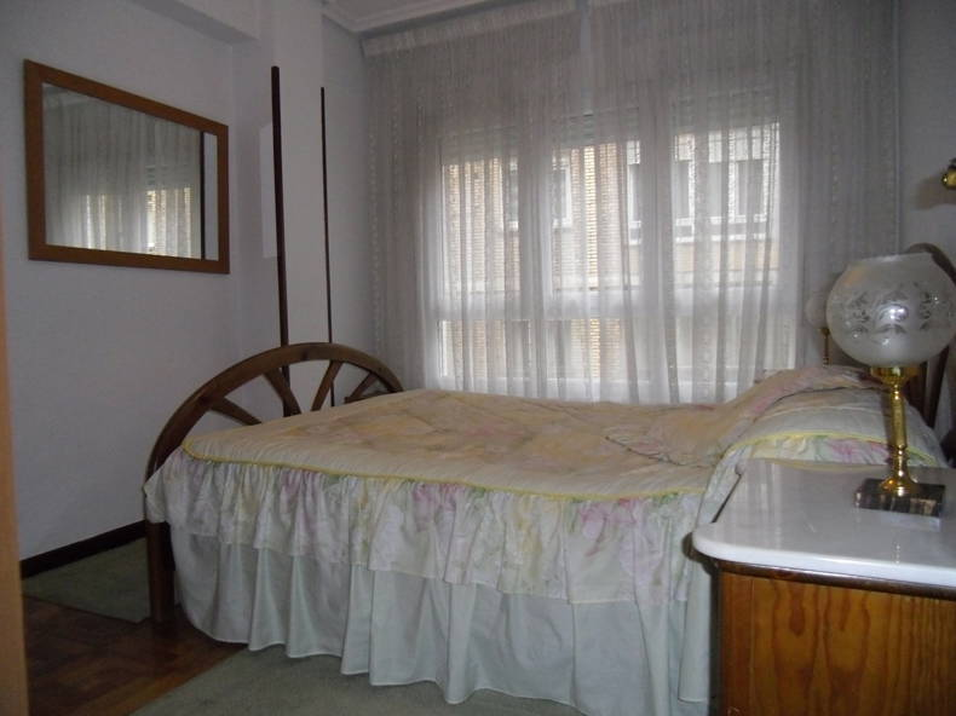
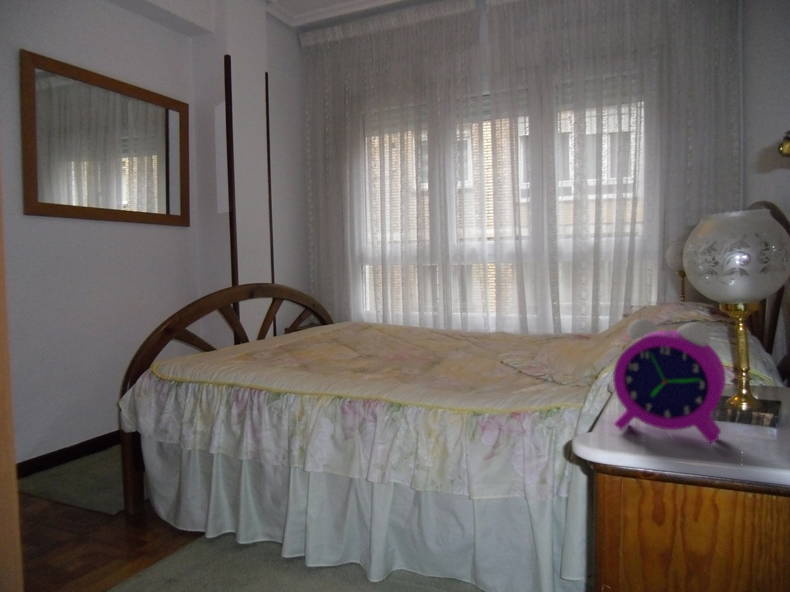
+ alarm clock (668, 368)
